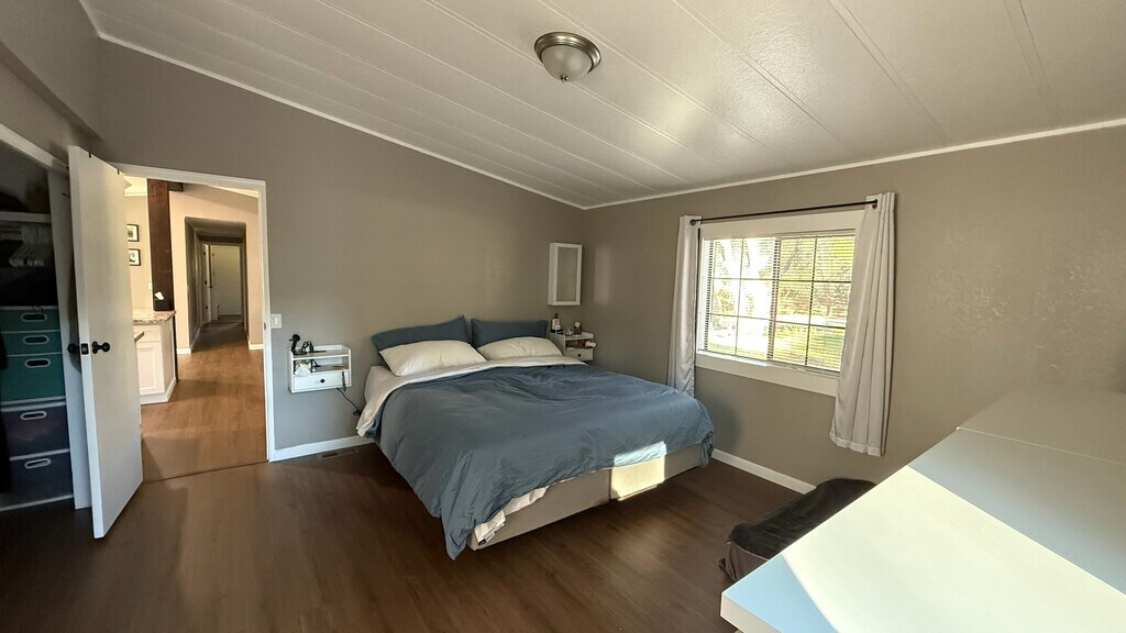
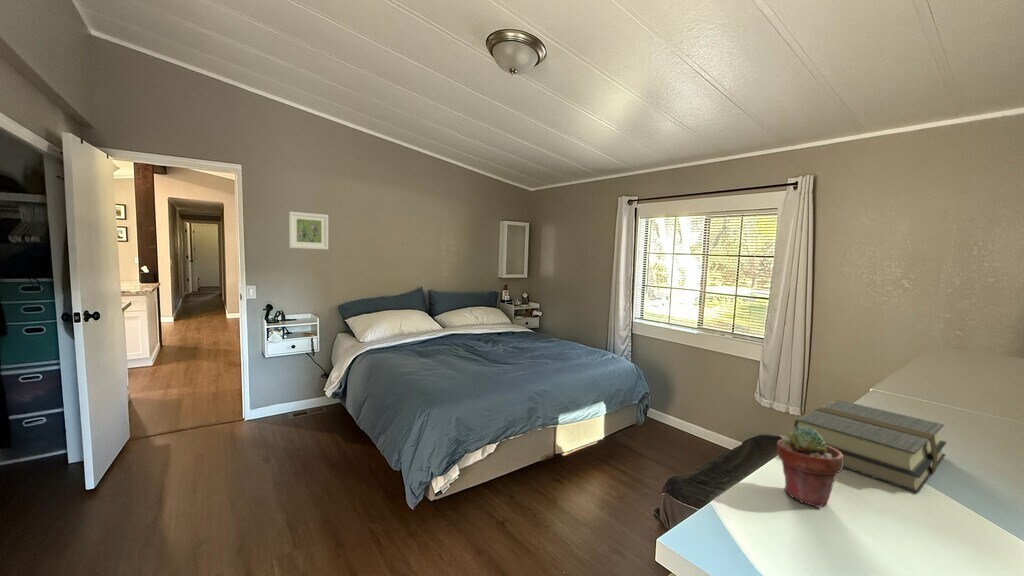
+ book (867, 436)
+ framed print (309, 231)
+ potted succulent (807, 461)
